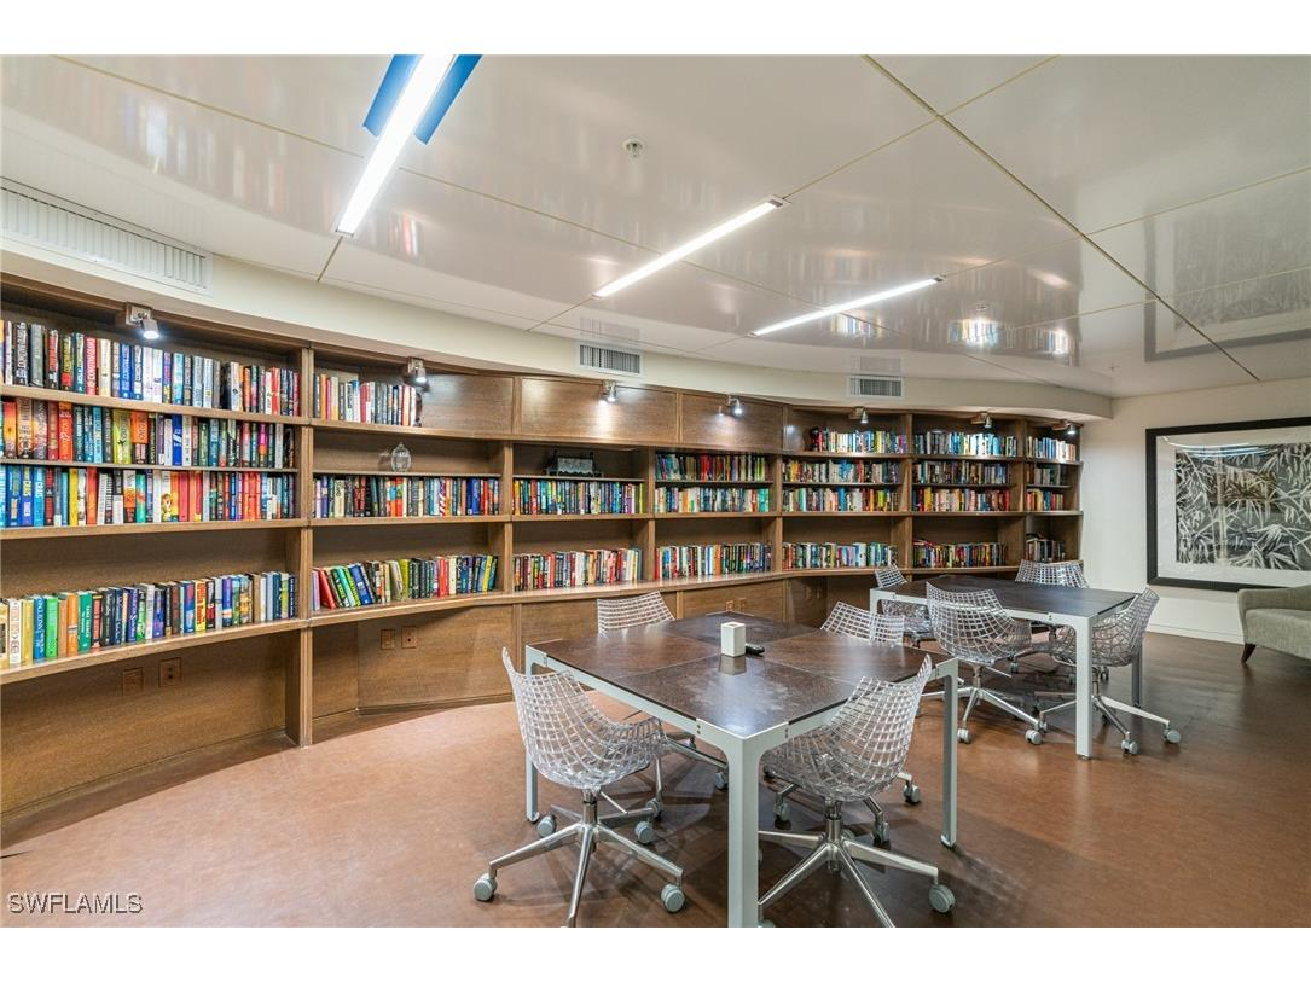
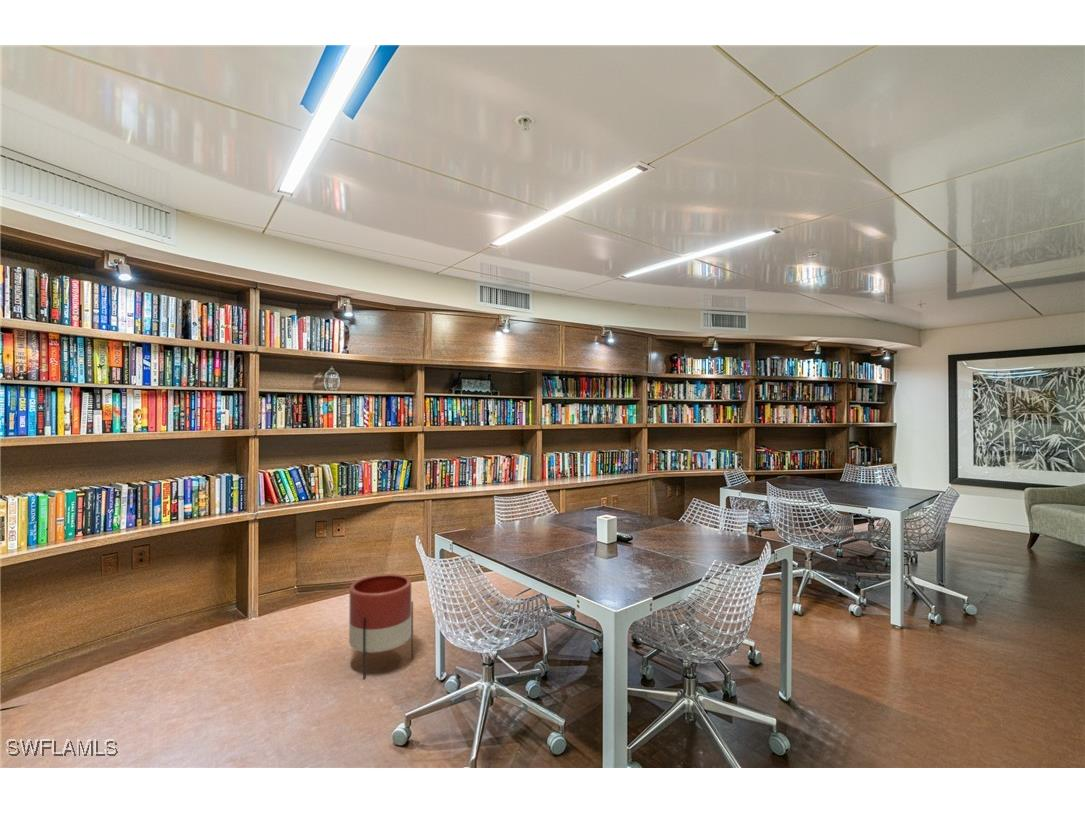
+ planter (380, 623)
